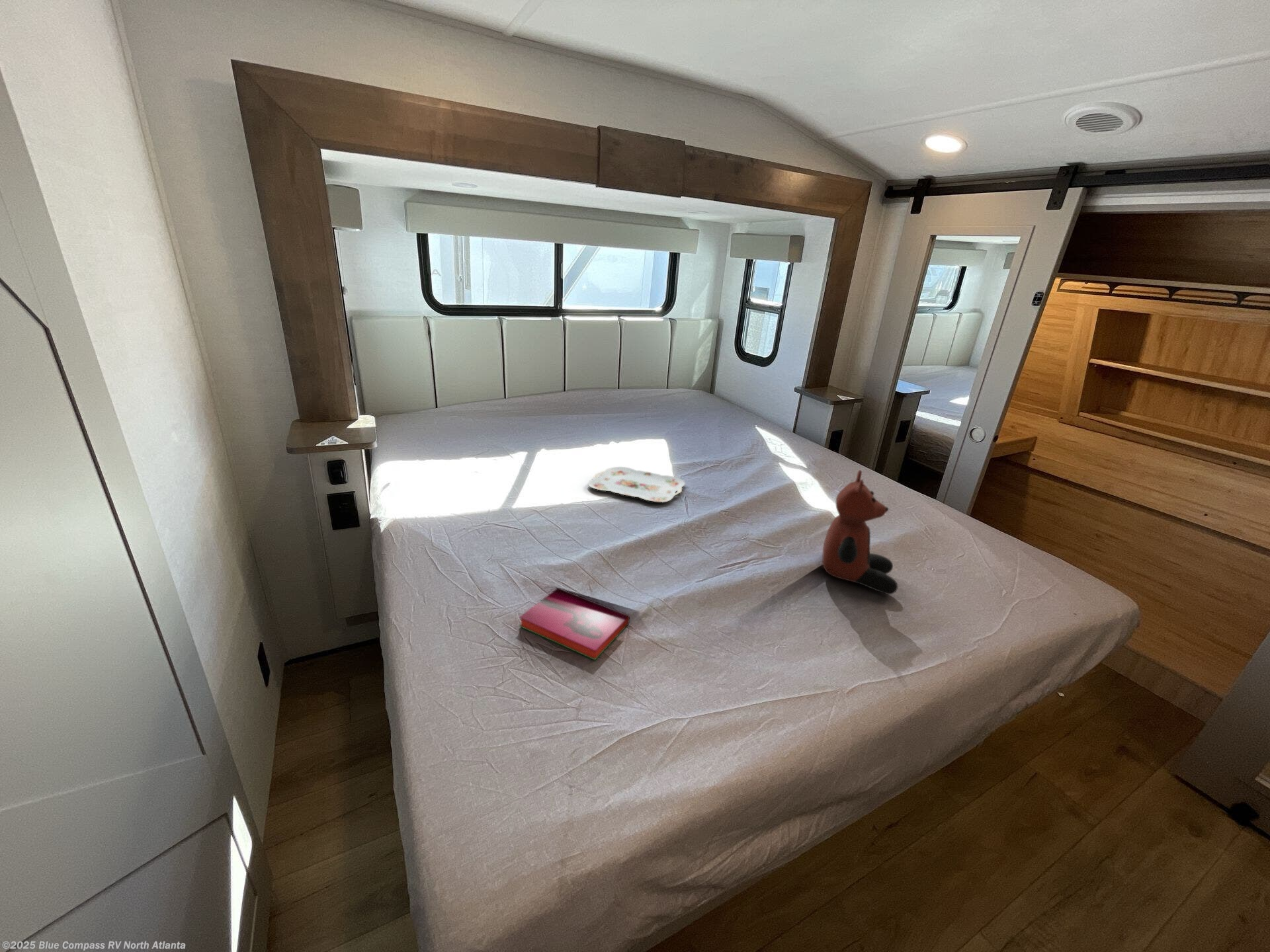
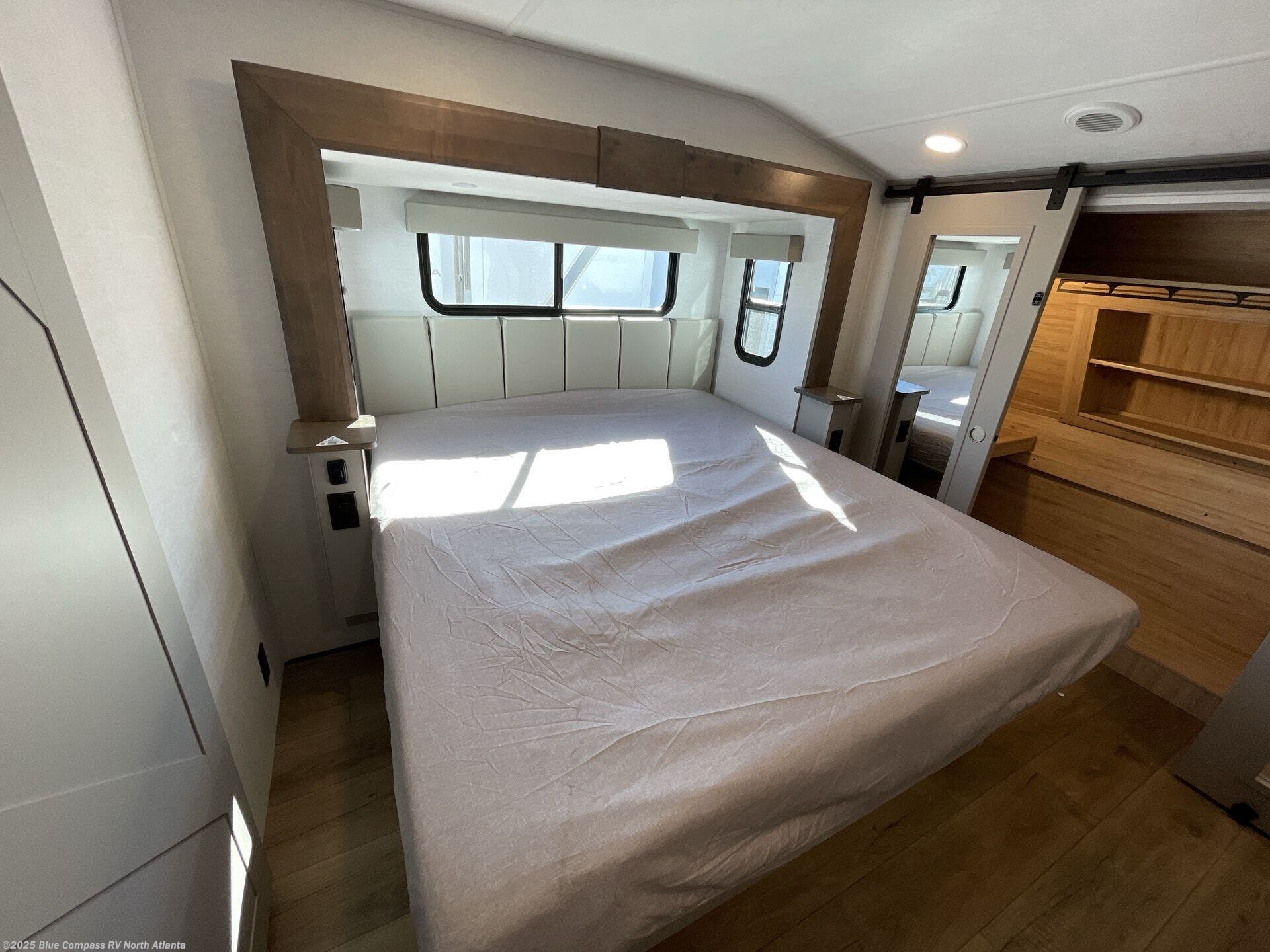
- hardback book (575, 620)
- teddy bear (867, 529)
- serving tray (637, 484)
